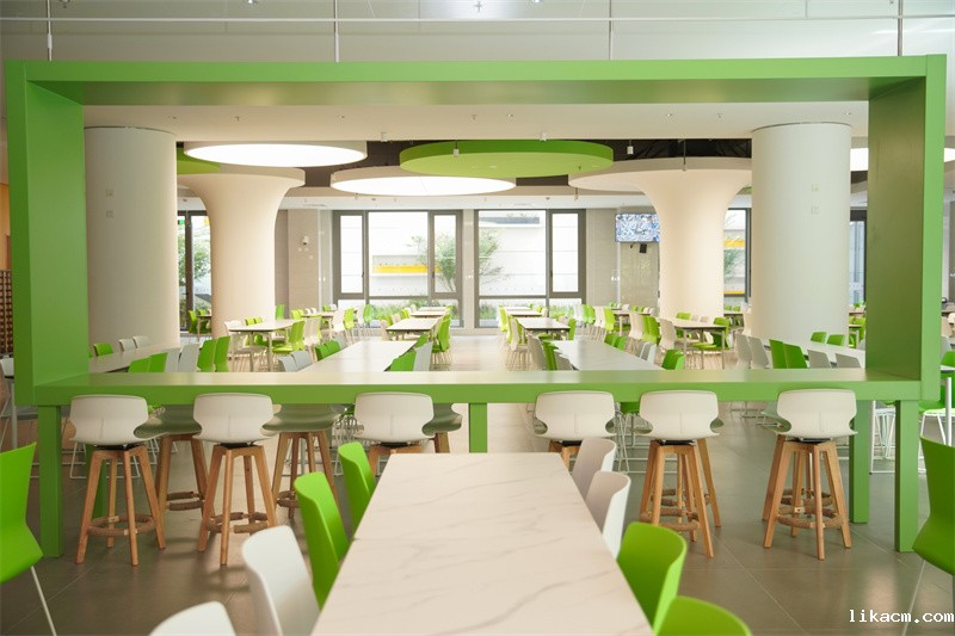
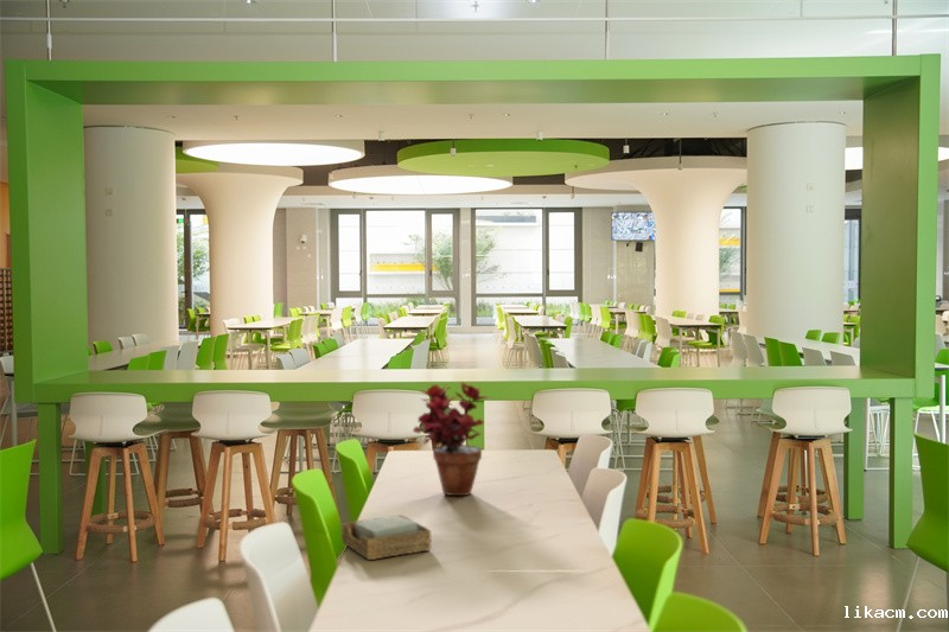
+ napkin holder (386, 534)
+ potted plant (452, 439)
